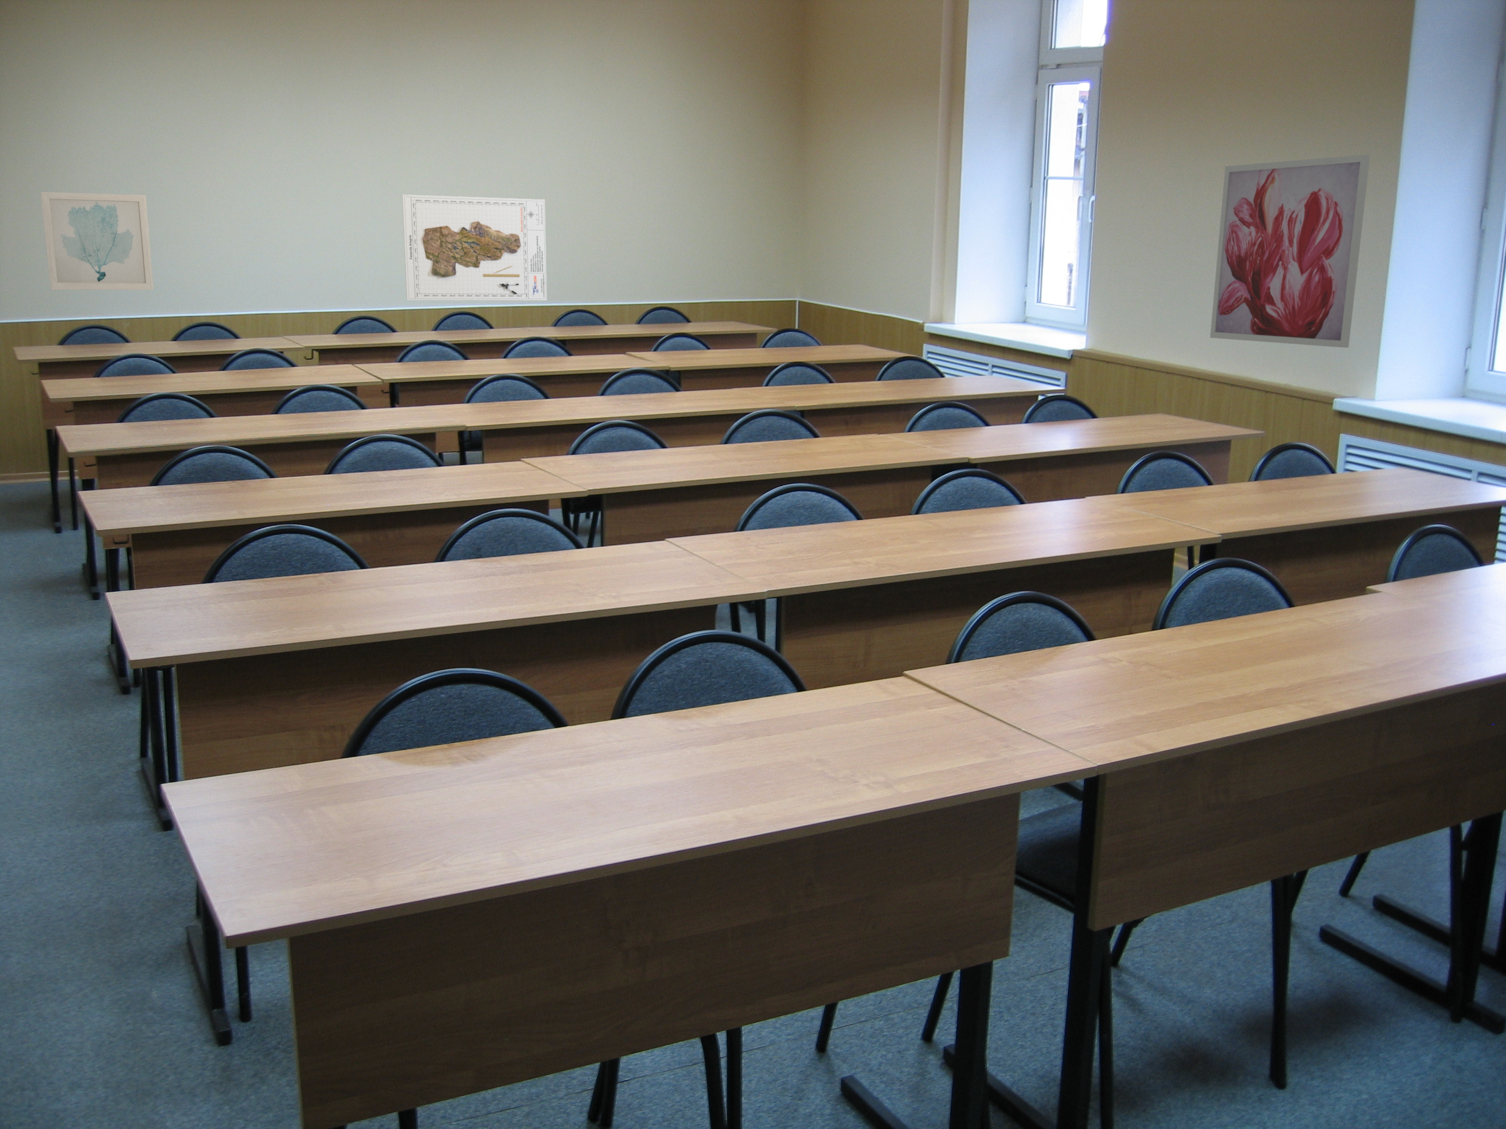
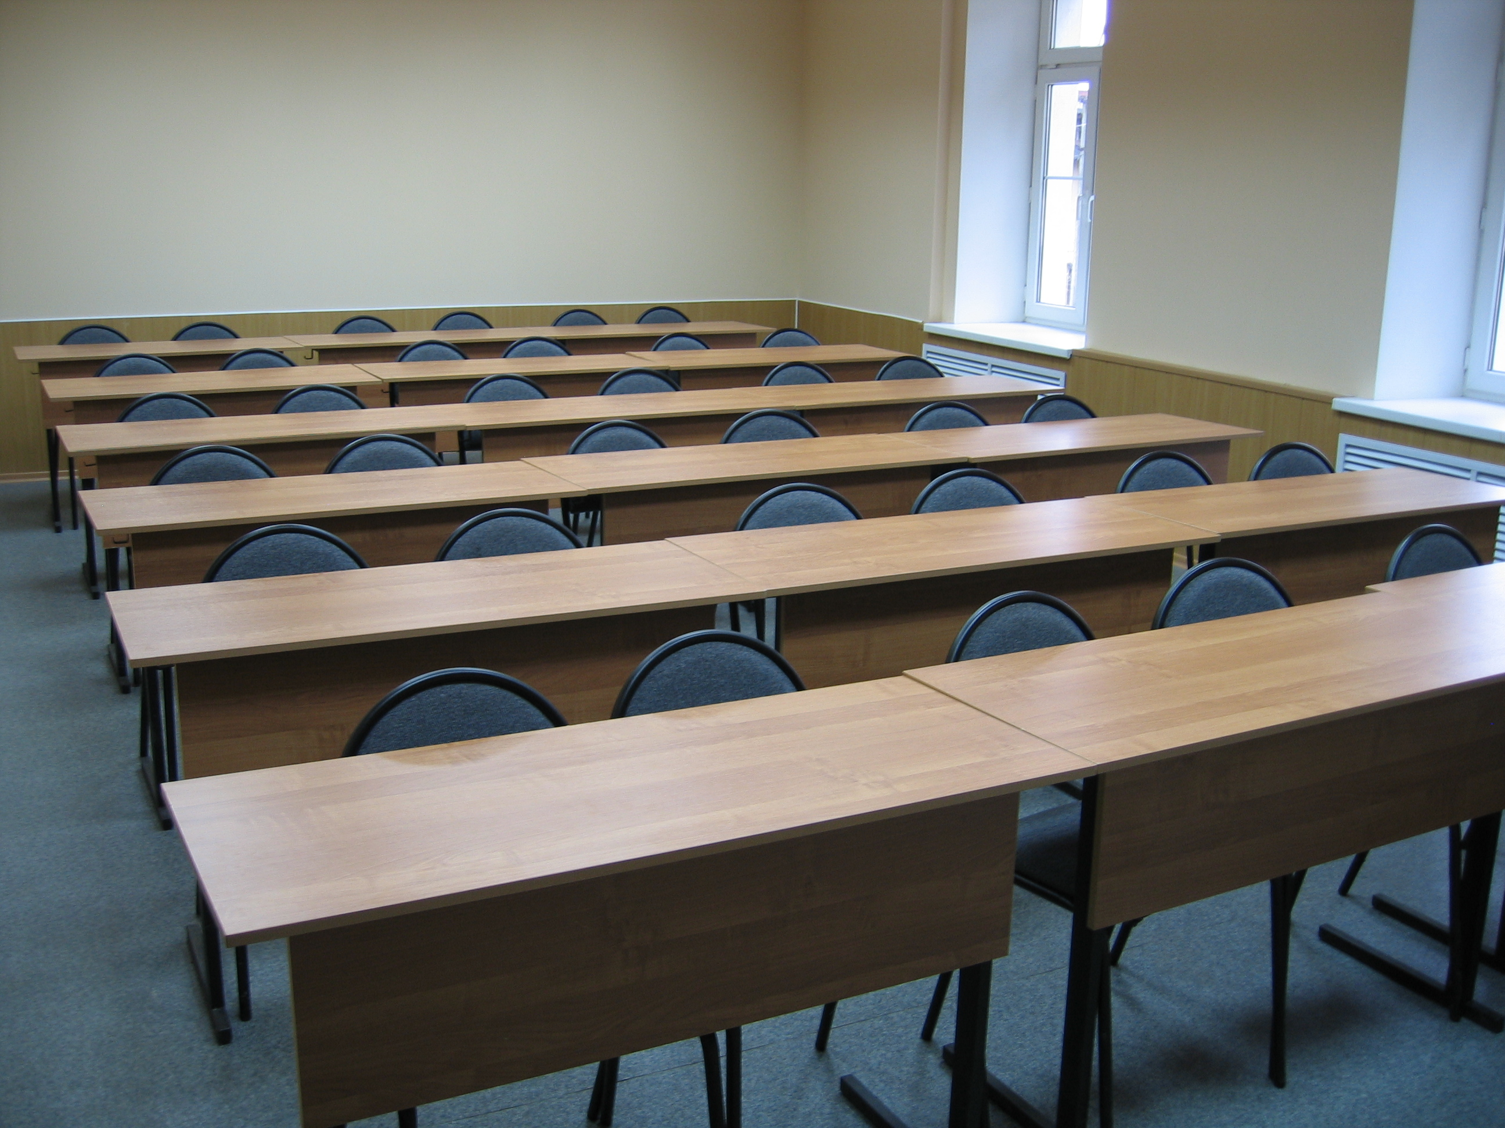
- wall art (98, 242)
- map (477, 249)
- wall art (1284, 253)
